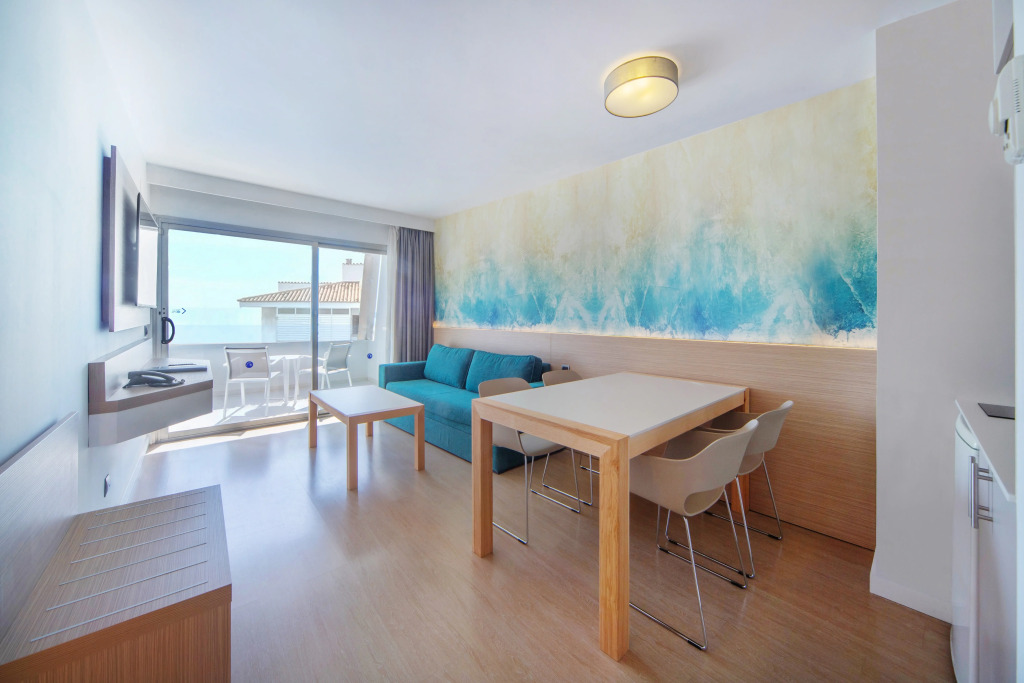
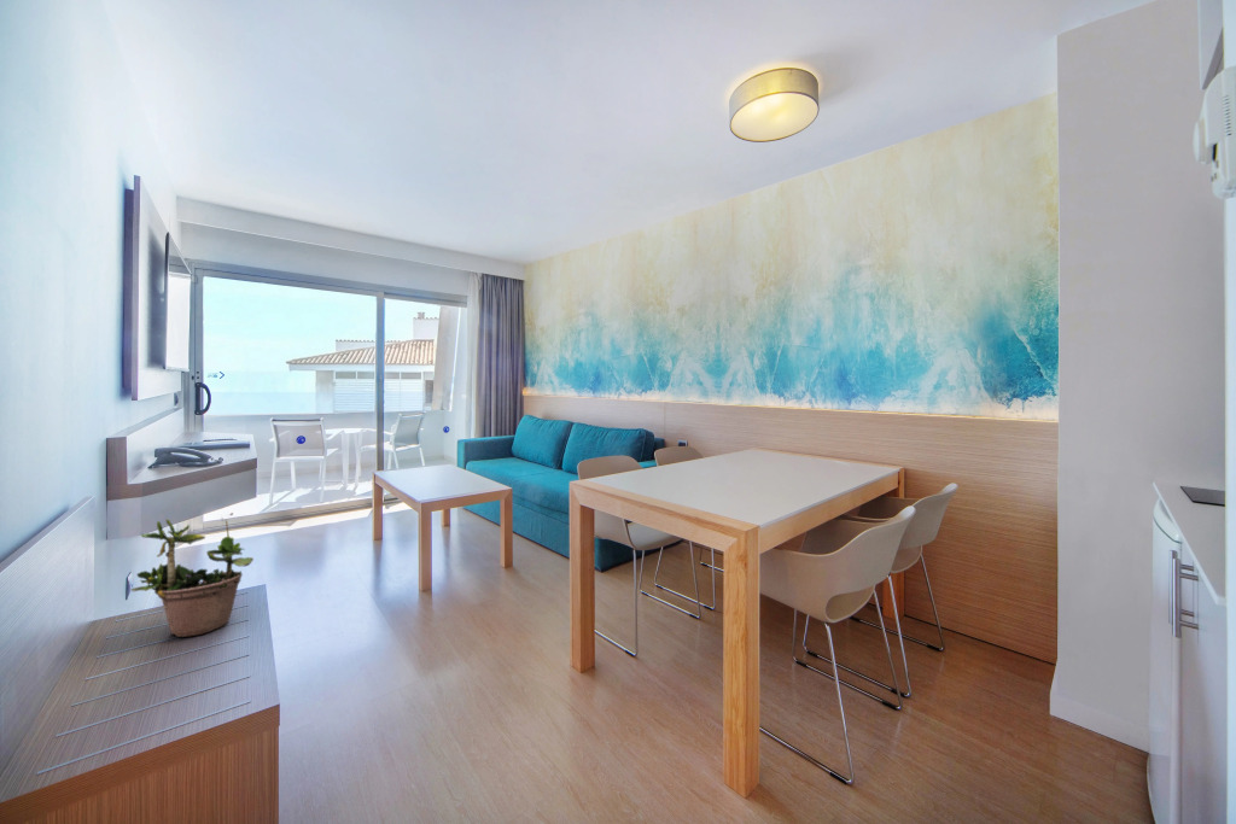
+ potted plant (198, 569)
